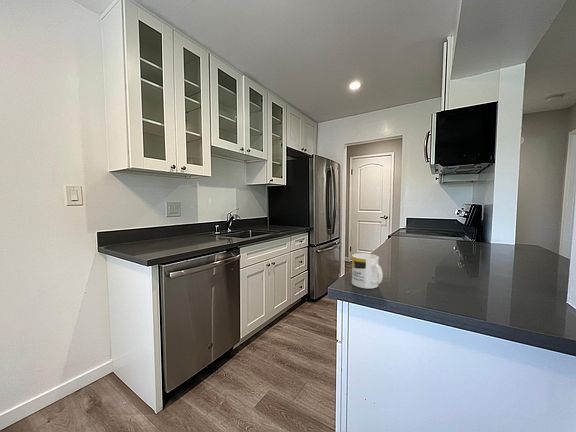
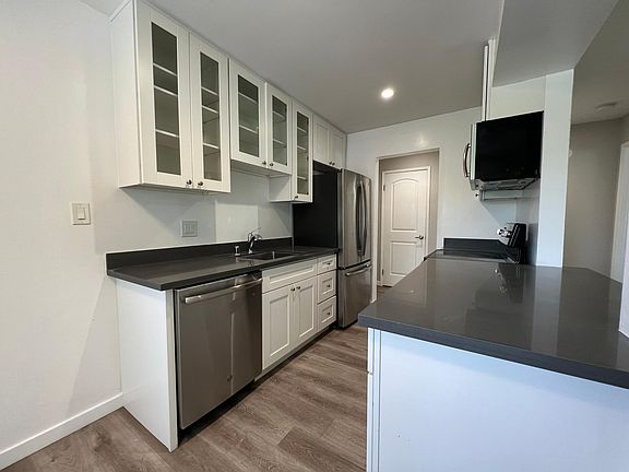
- mug (367, 271)
